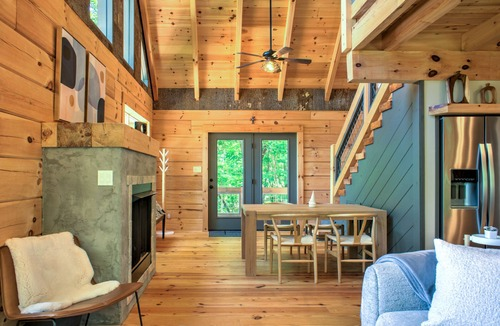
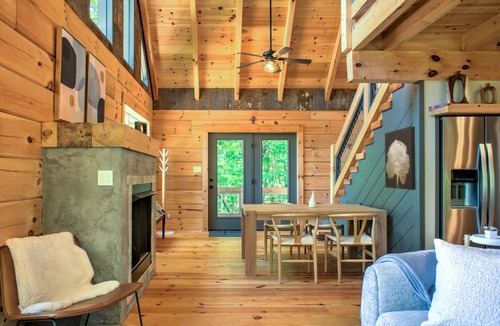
+ wall art (399, 159)
